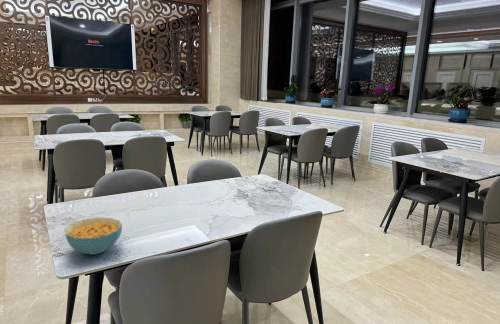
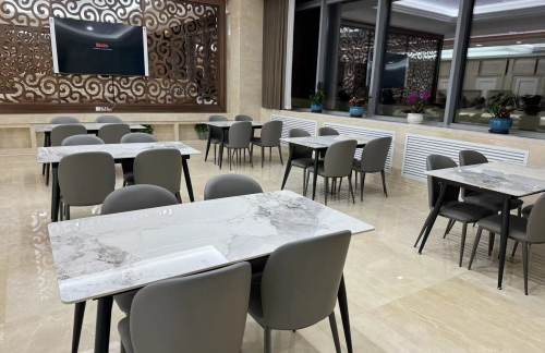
- cereal bowl (94, 239)
